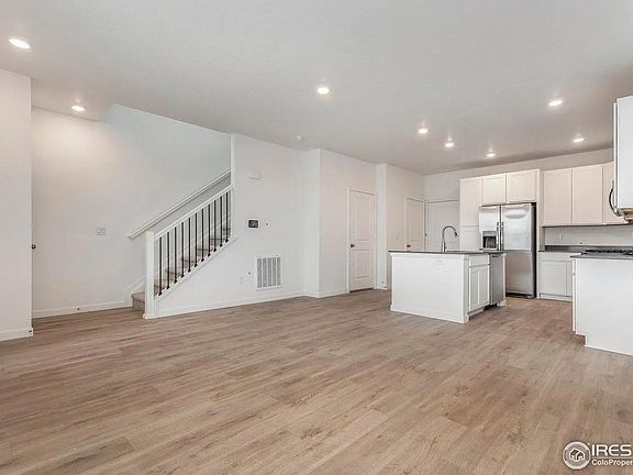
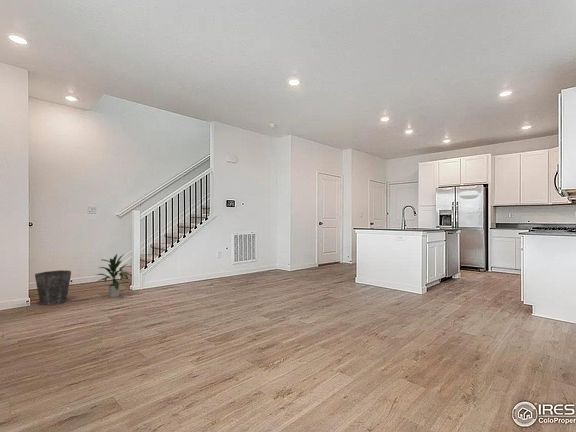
+ waste bin (53, 287)
+ indoor plant (113, 275)
